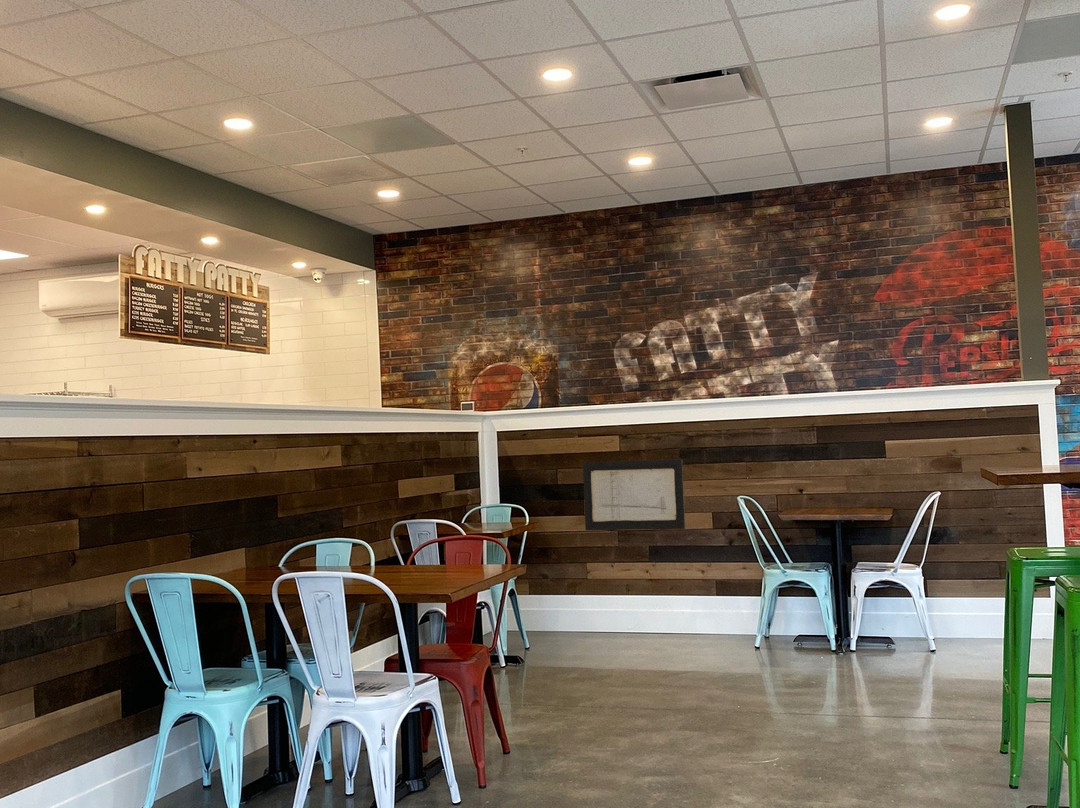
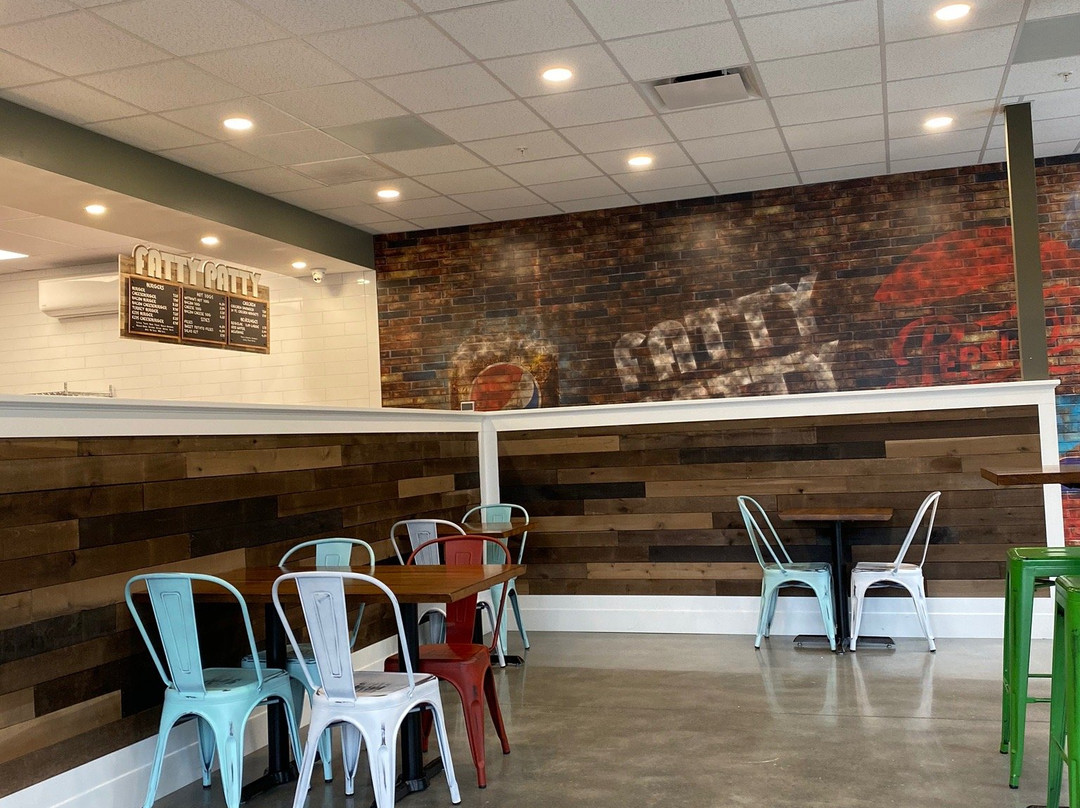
- wall art (633, 495)
